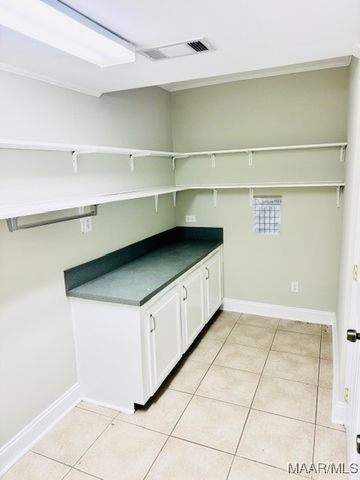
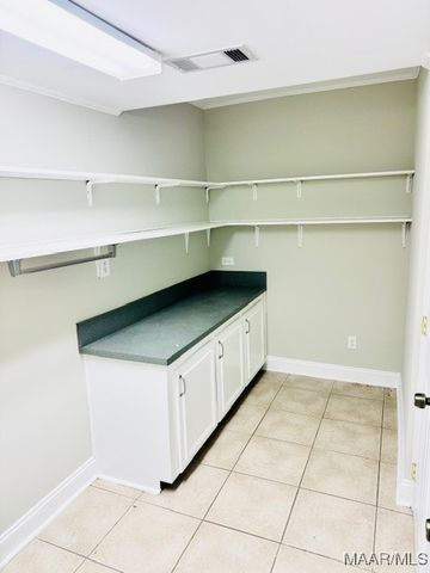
- calendar (267, 210)
